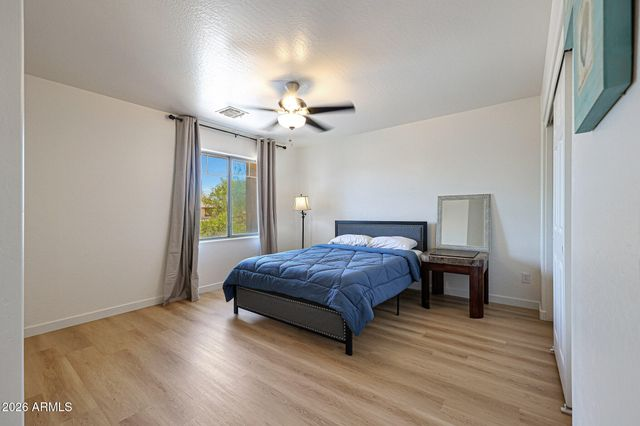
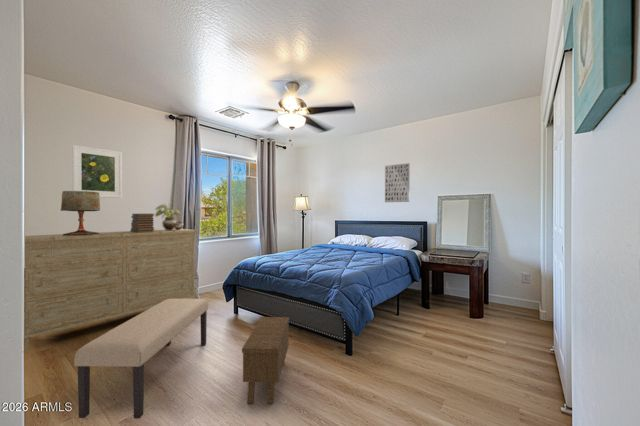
+ potted plant (170, 216)
+ bench (156, 344)
+ wall art (396, 183)
+ table lamp (80, 213)
+ book stack (142, 222)
+ nightstand (268, 355)
+ dresser (118, 277)
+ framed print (98, 173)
